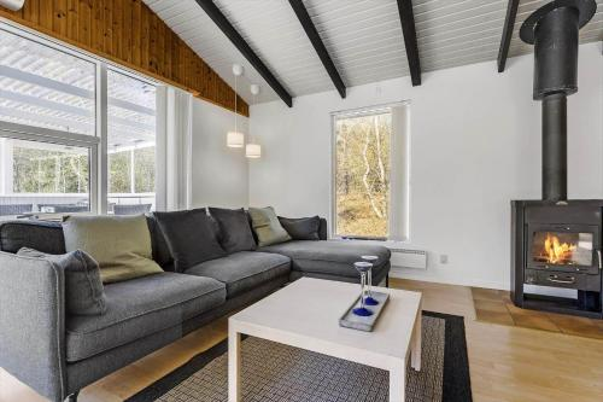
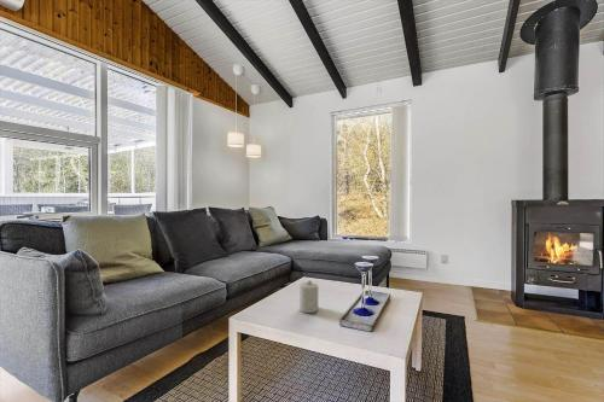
+ candle (308, 293)
